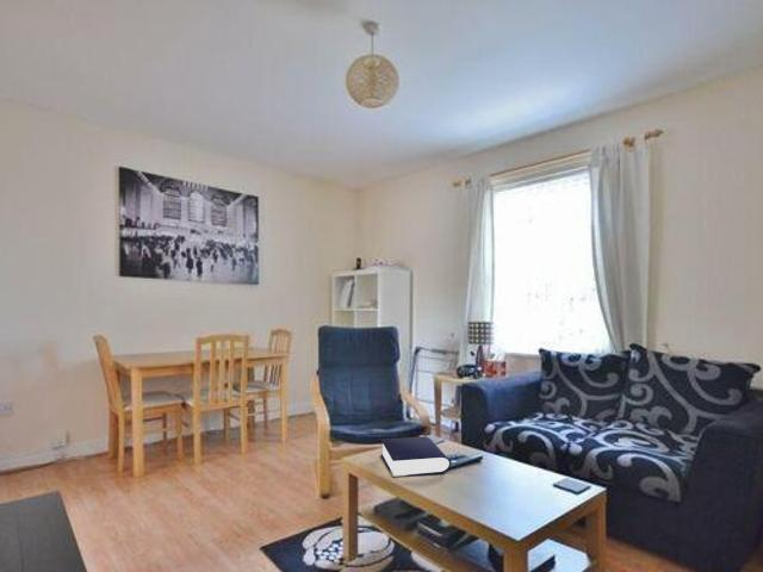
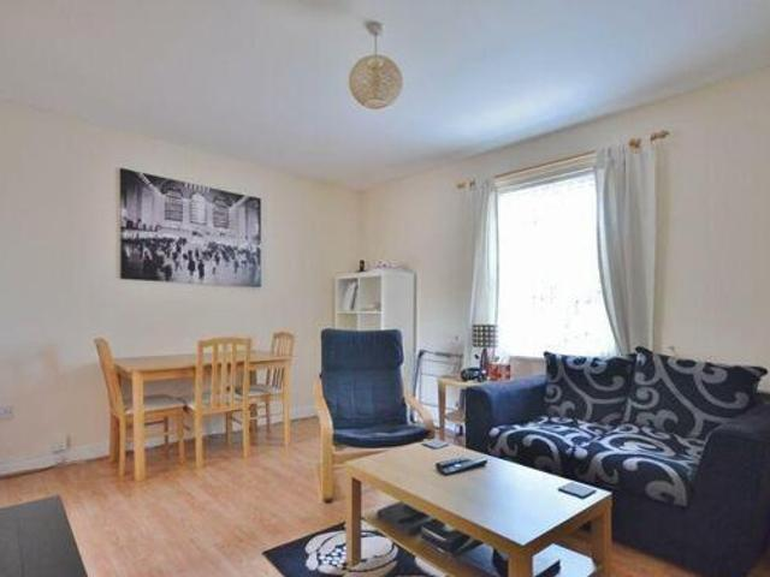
- book (414, 455)
